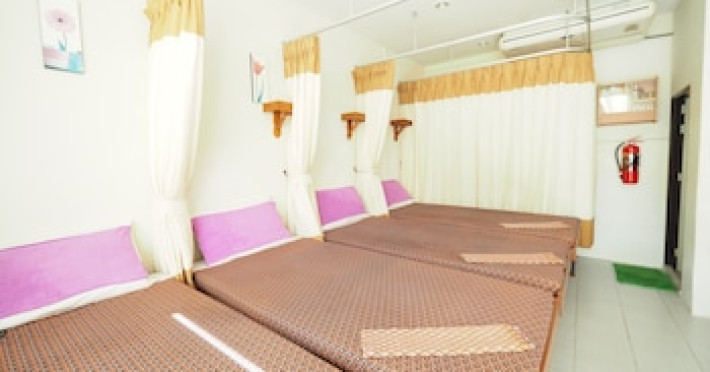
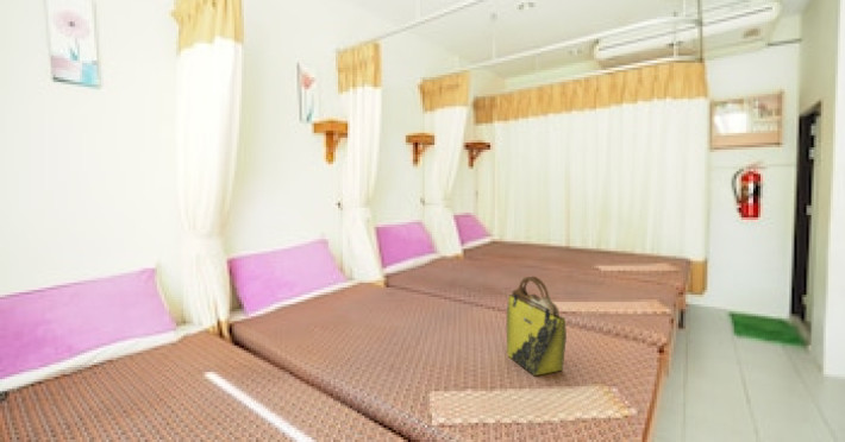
+ tote bag (533, 320)
